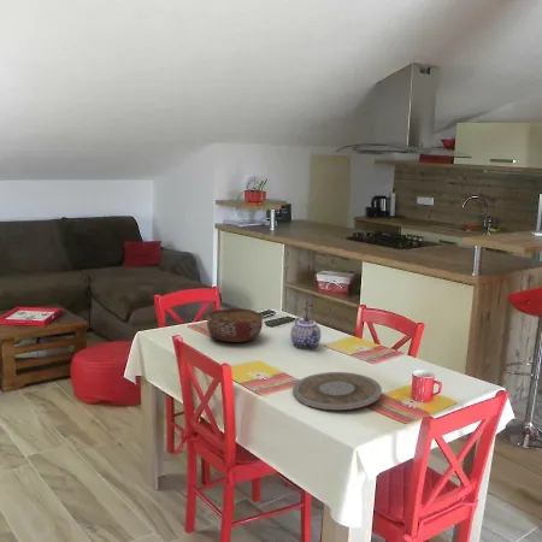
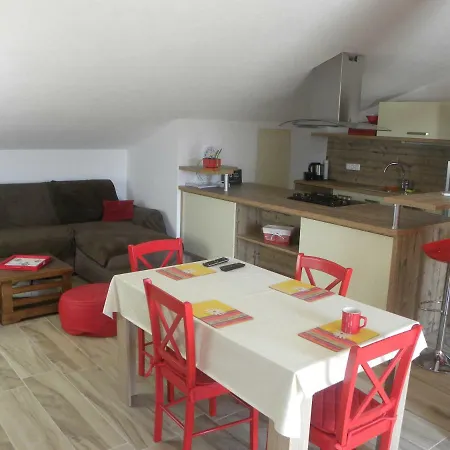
- teapot (306, 331)
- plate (336, 389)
- bowl (234, 326)
